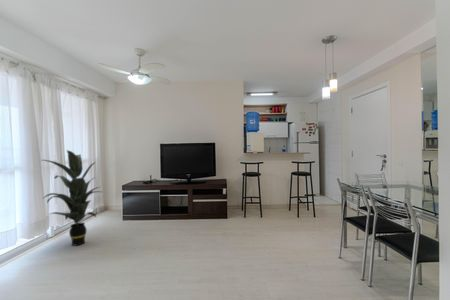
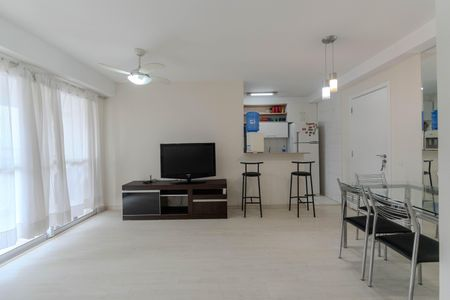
- indoor plant (72, 197)
